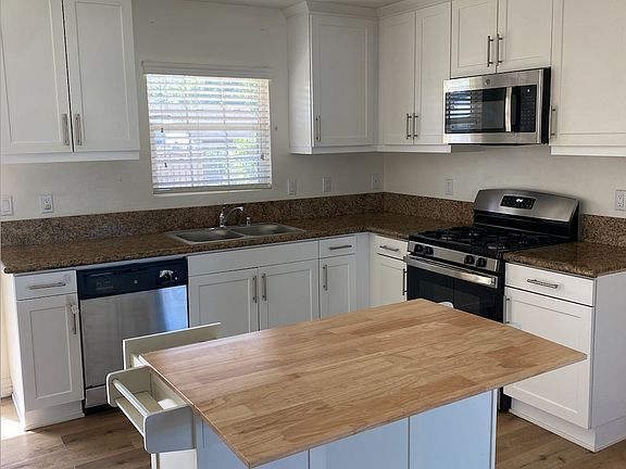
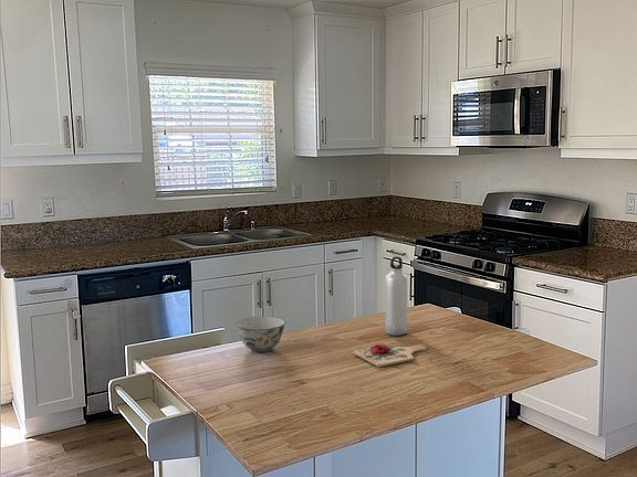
+ soup bowl (261, 336)
+ cutting board (396, 349)
+ water bottle (396, 295)
